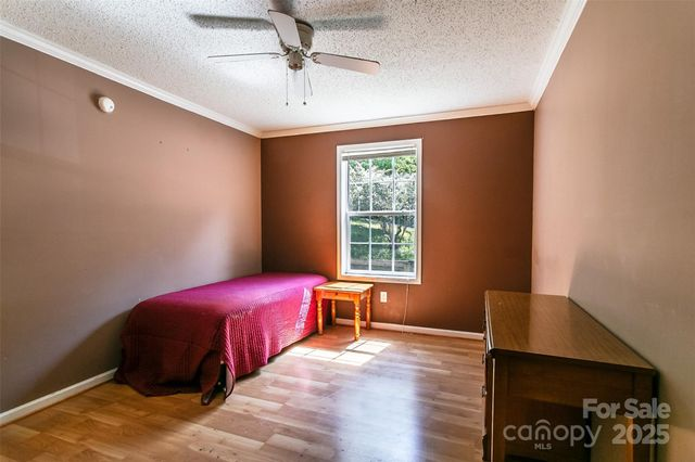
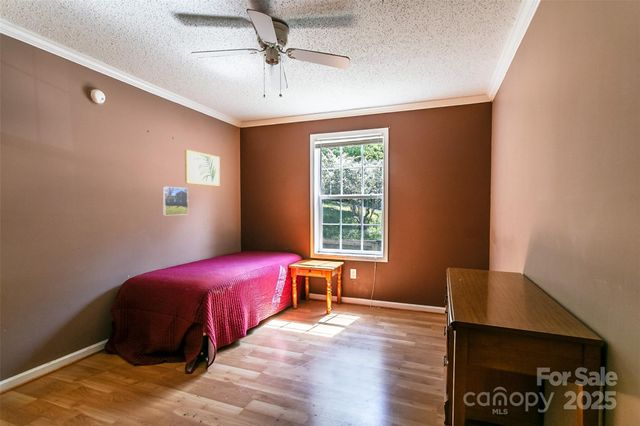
+ wall art (203, 169)
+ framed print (175, 201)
